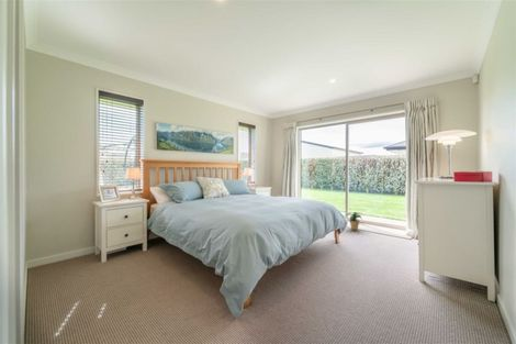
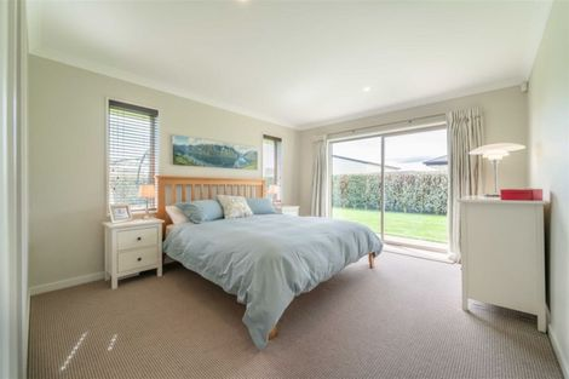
- potted plant (355, 221)
